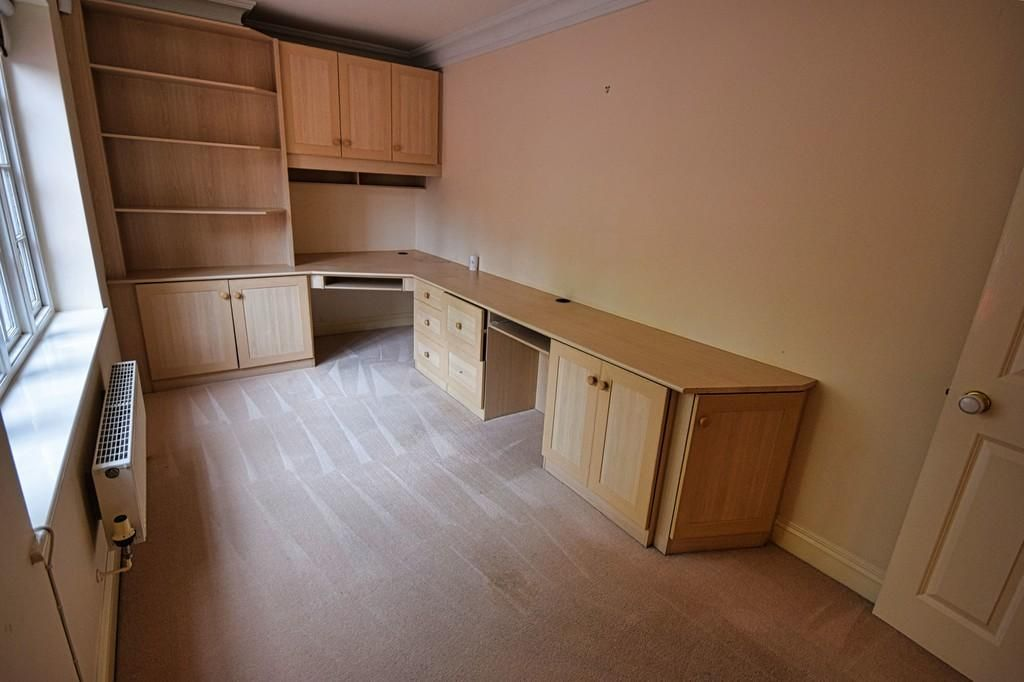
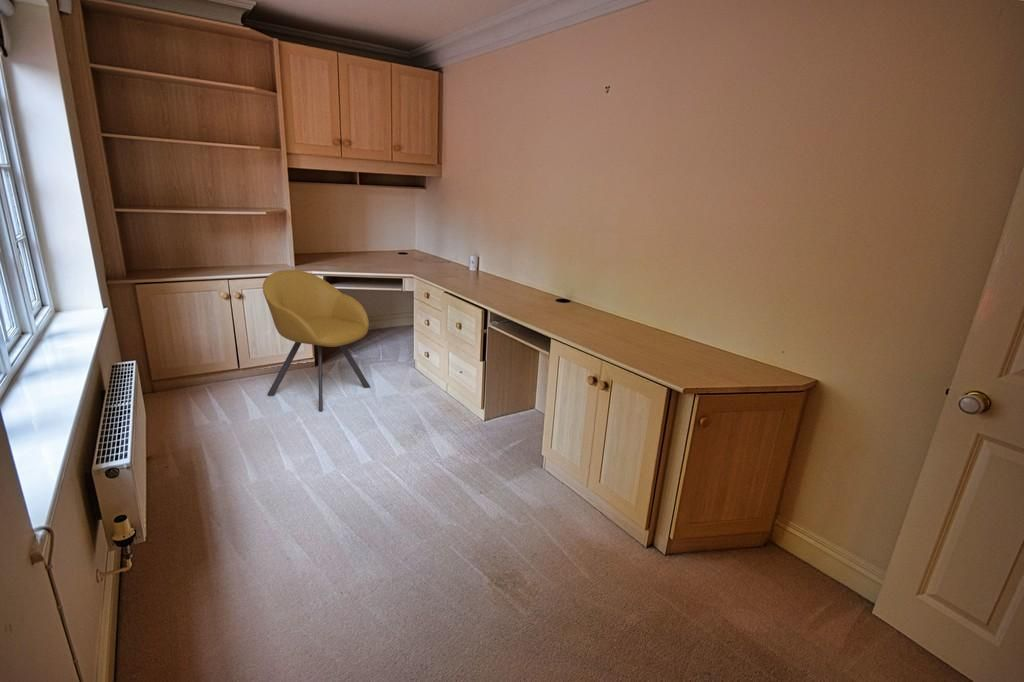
+ chair (318, 335)
